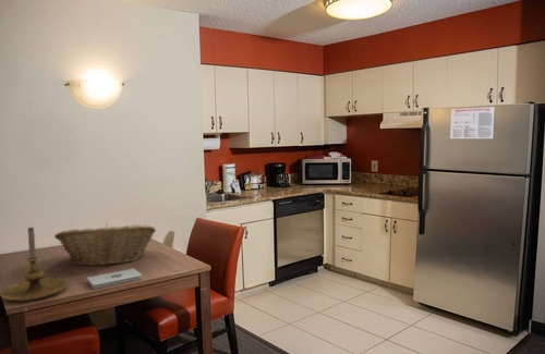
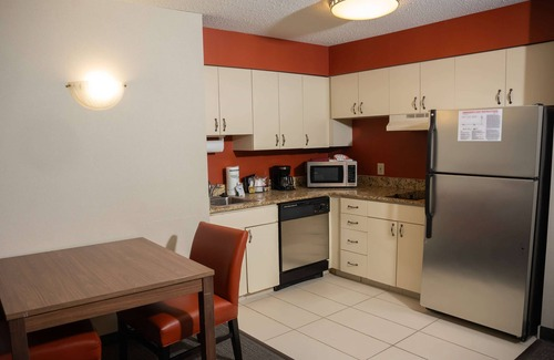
- fruit basket (107, 240)
- candle holder (33, 259)
- notepad (114, 278)
